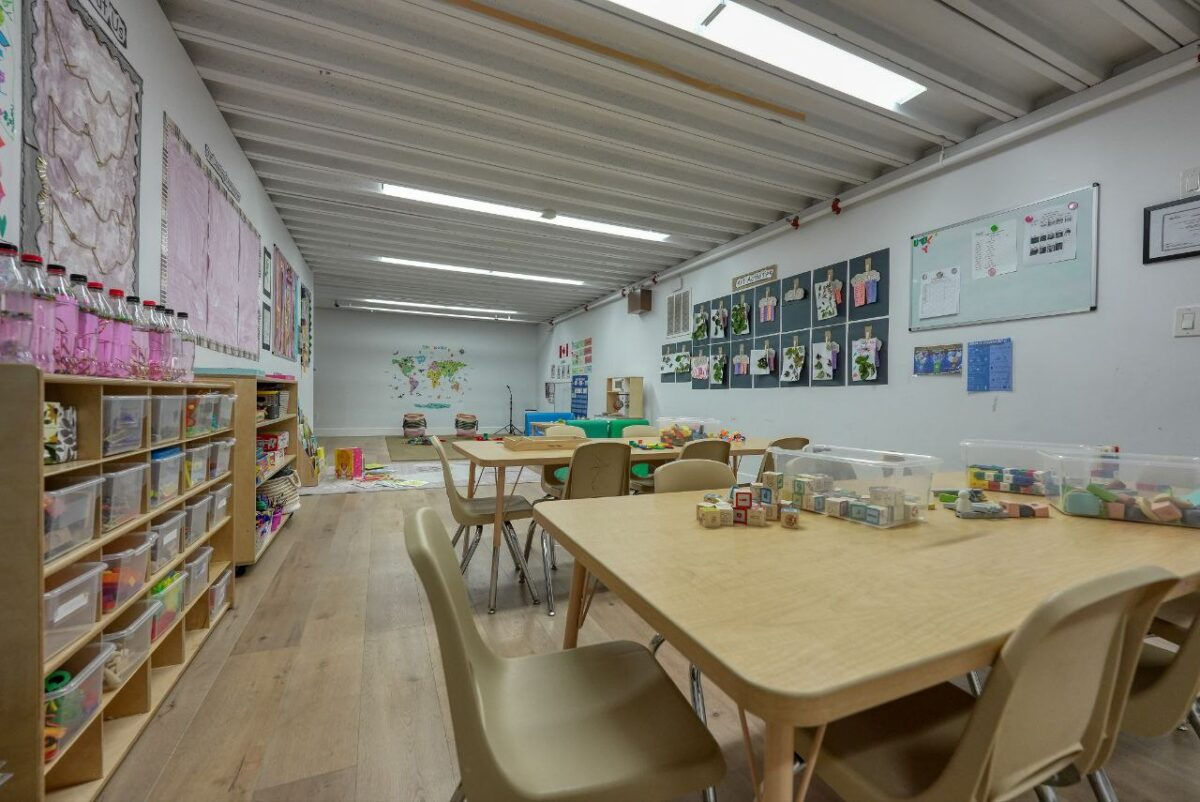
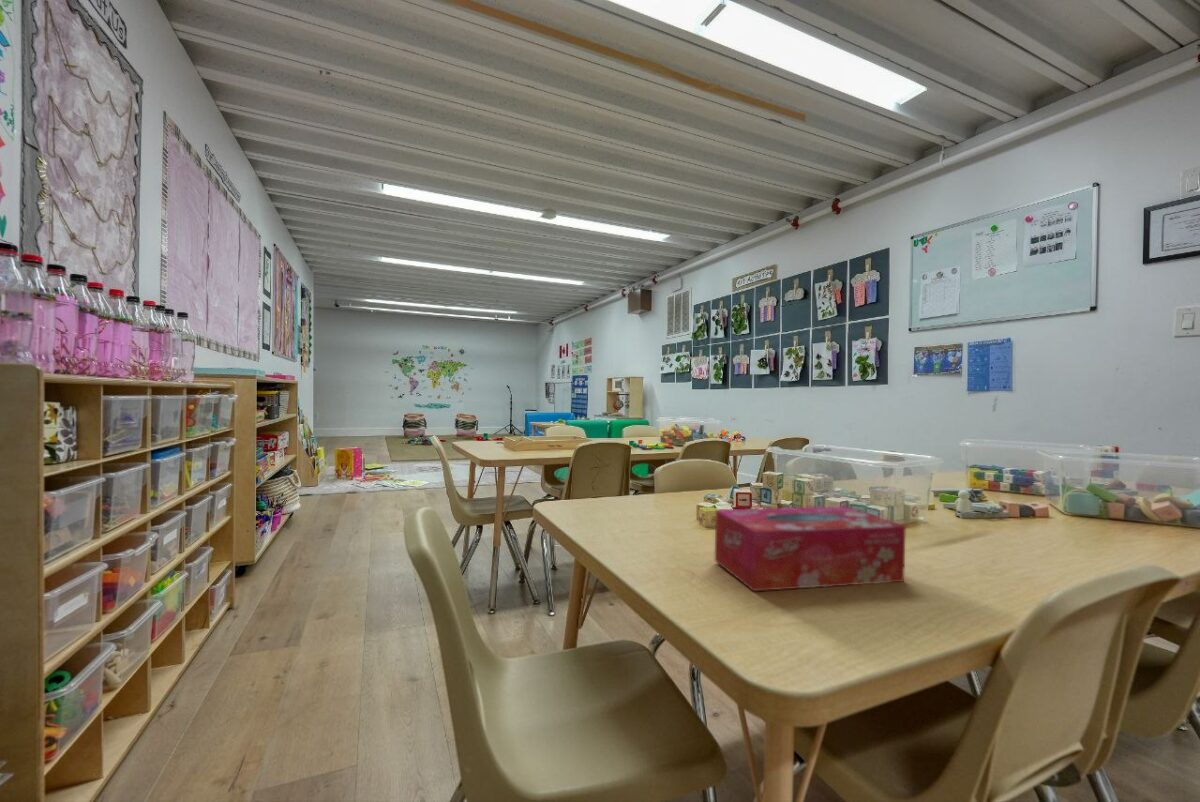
+ tissue box (805, 544)
